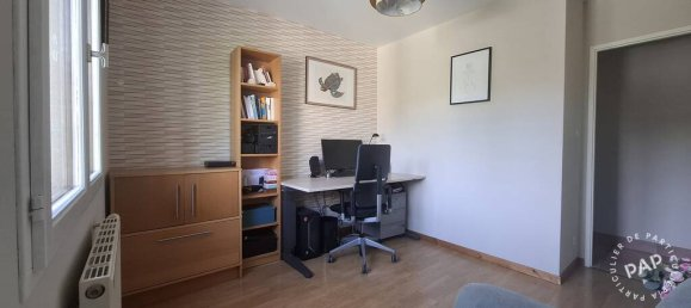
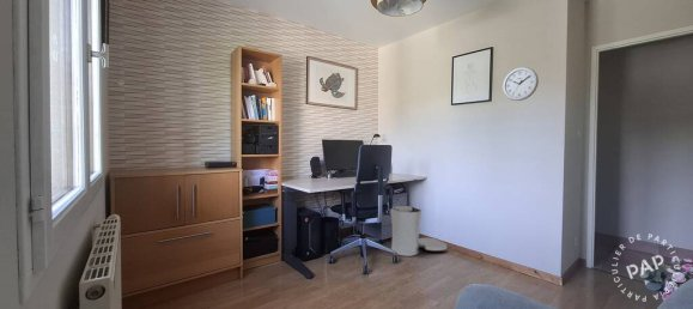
+ trash can (418, 229)
+ wall clock (518, 84)
